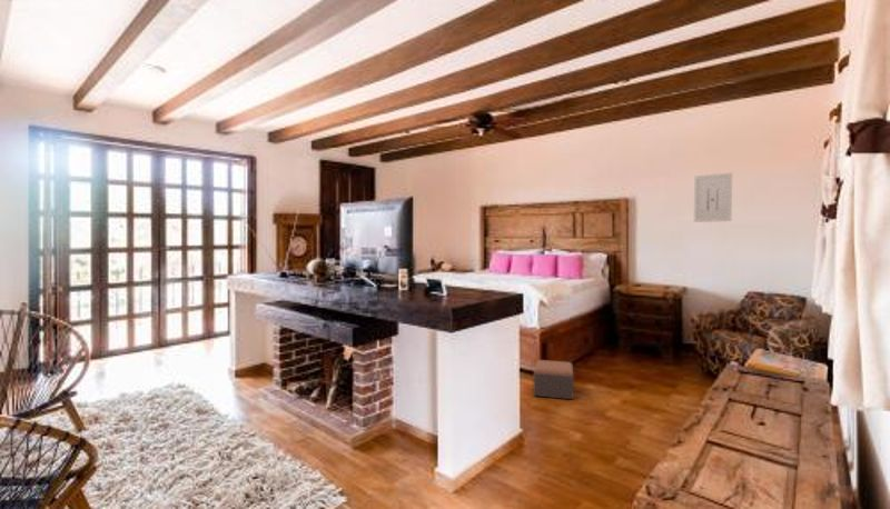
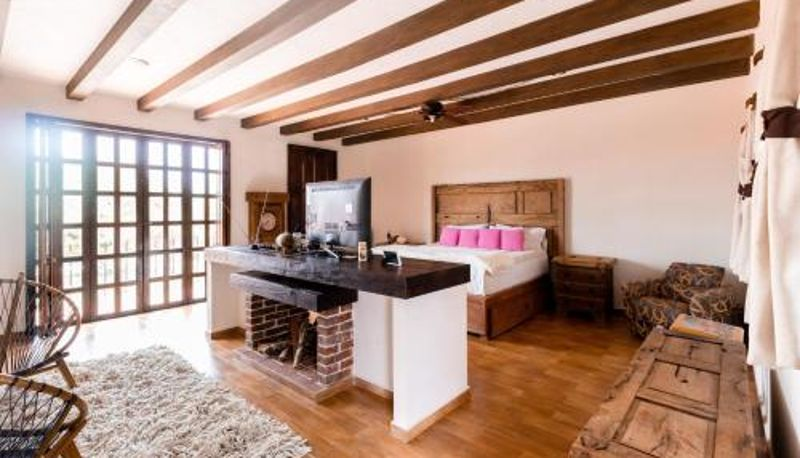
- footstool (553, 378)
- wall art (712, 198)
